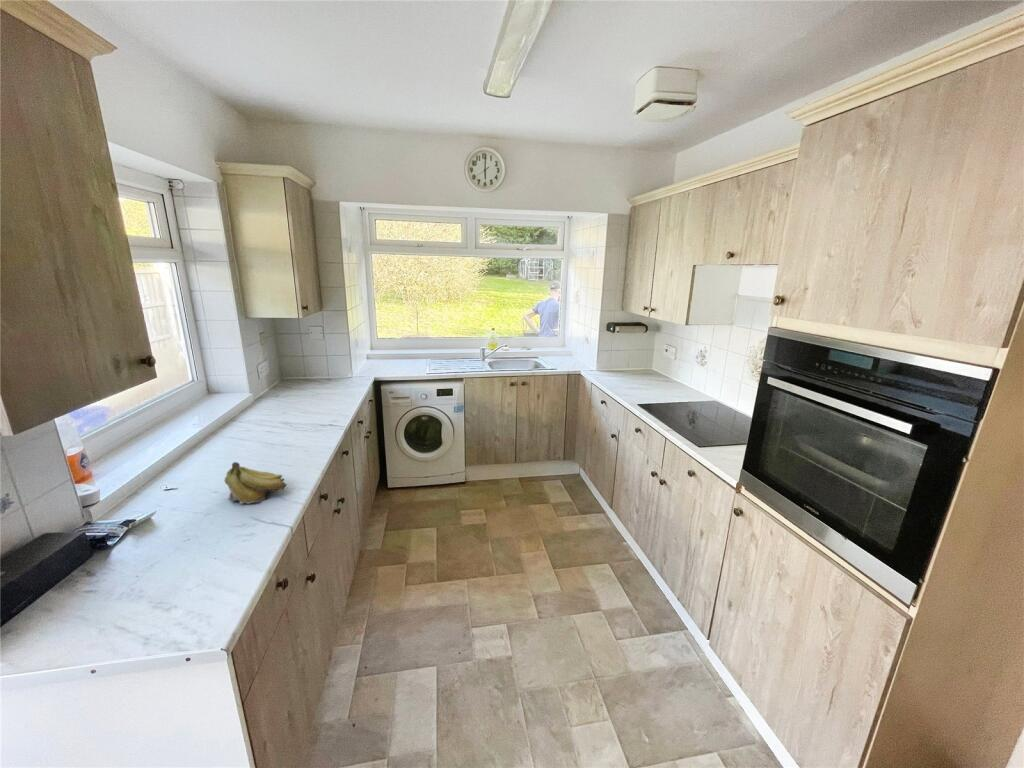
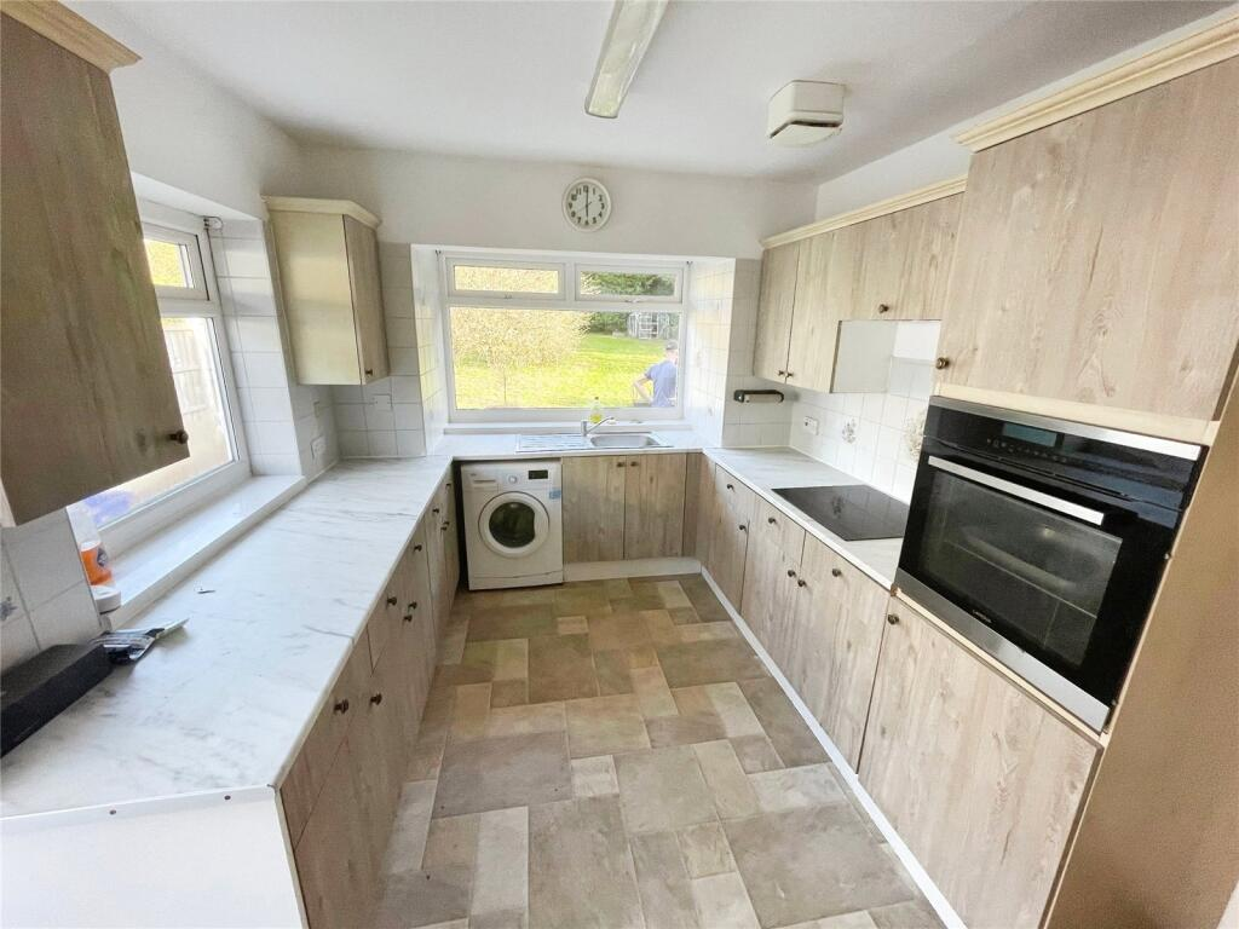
- fruit (257, 477)
